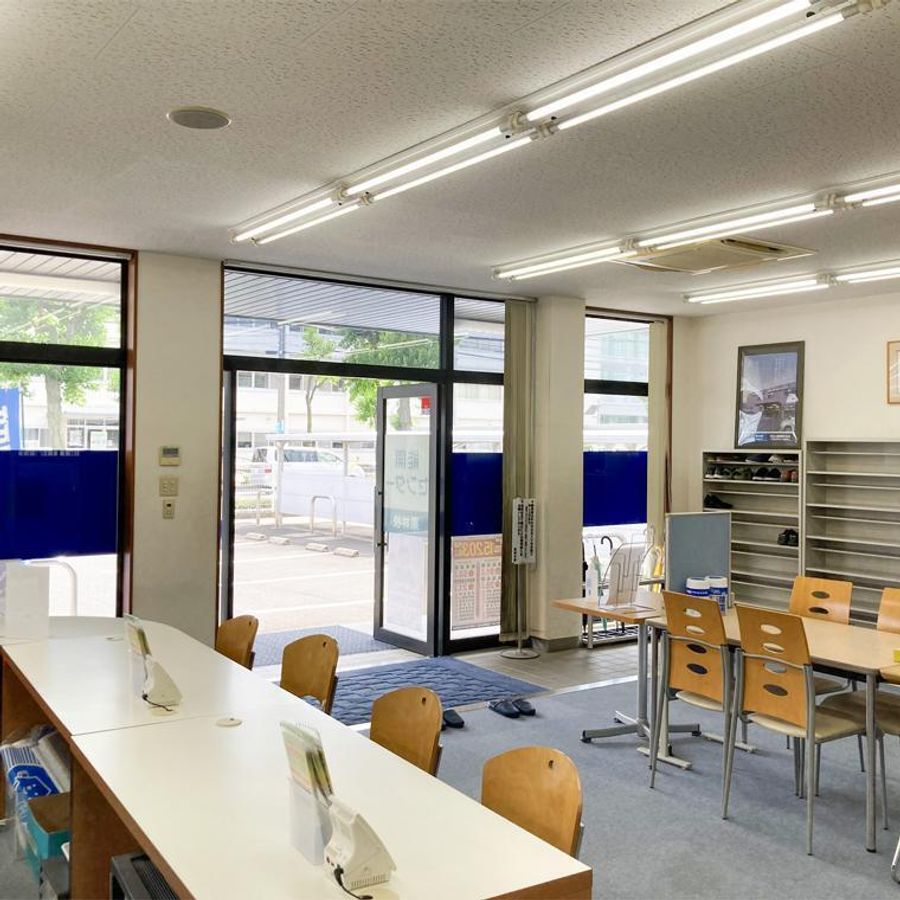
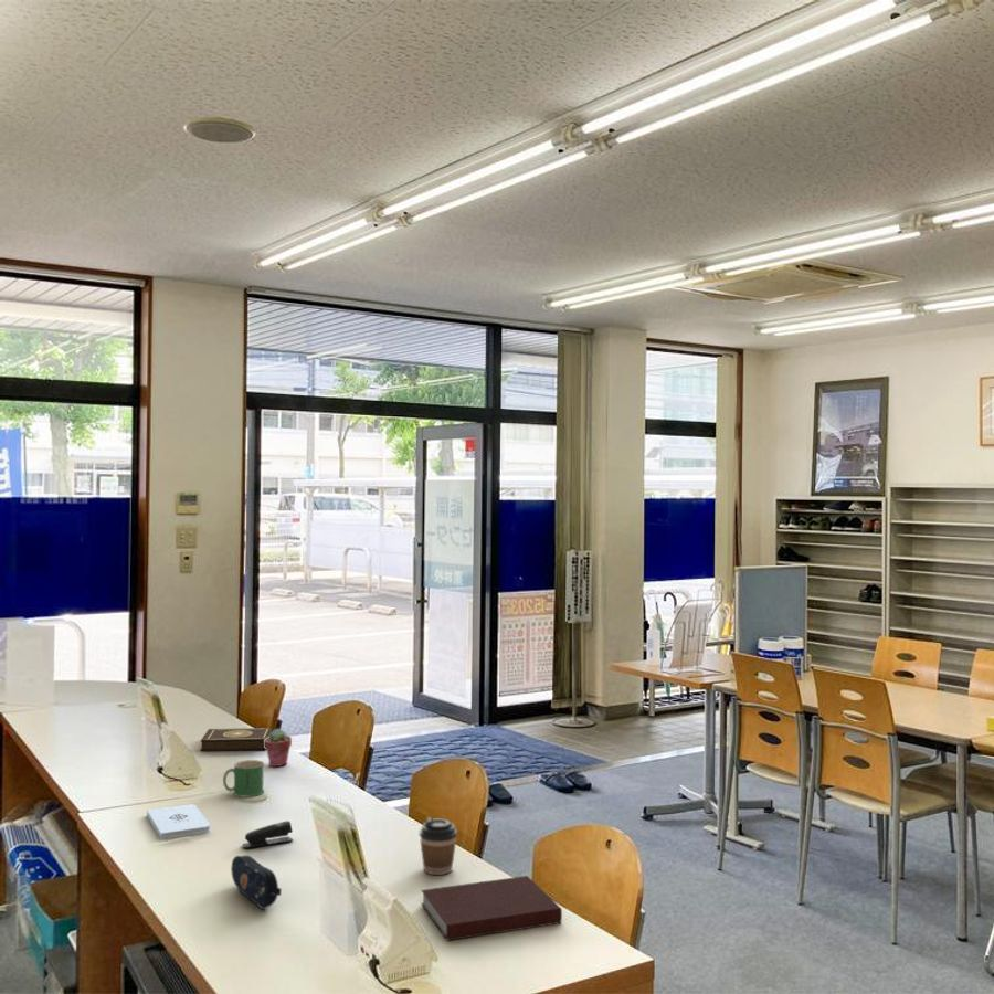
+ notebook (489, 906)
+ mug (243, 779)
+ coffee cup (437, 844)
+ notepad (178, 821)
+ pencil case (253, 879)
+ potted succulent (277, 745)
+ stapler (267, 834)
+ book (236, 739)
